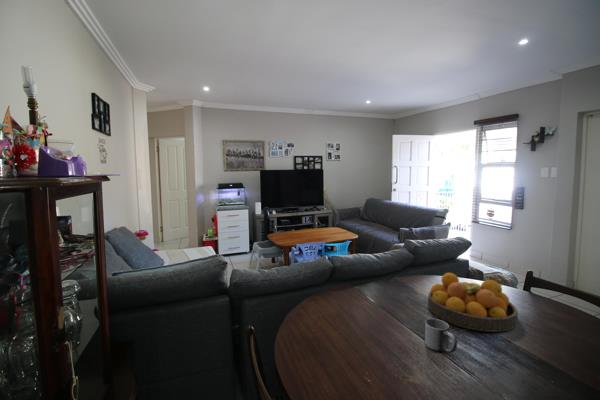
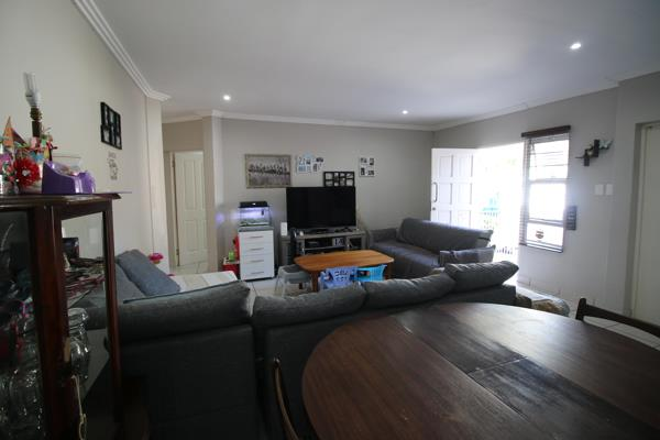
- fruit bowl (470, 295)
- mug (440, 337)
